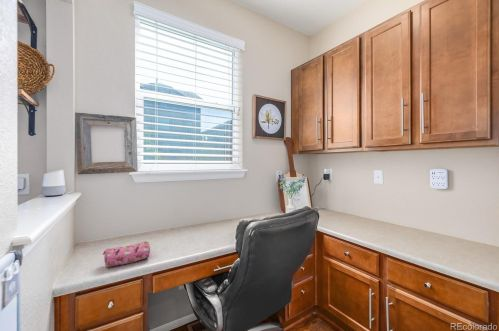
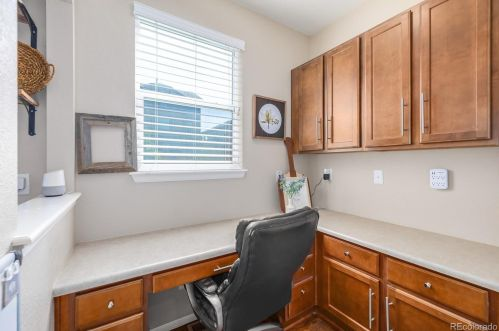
- pencil case (127, 253)
